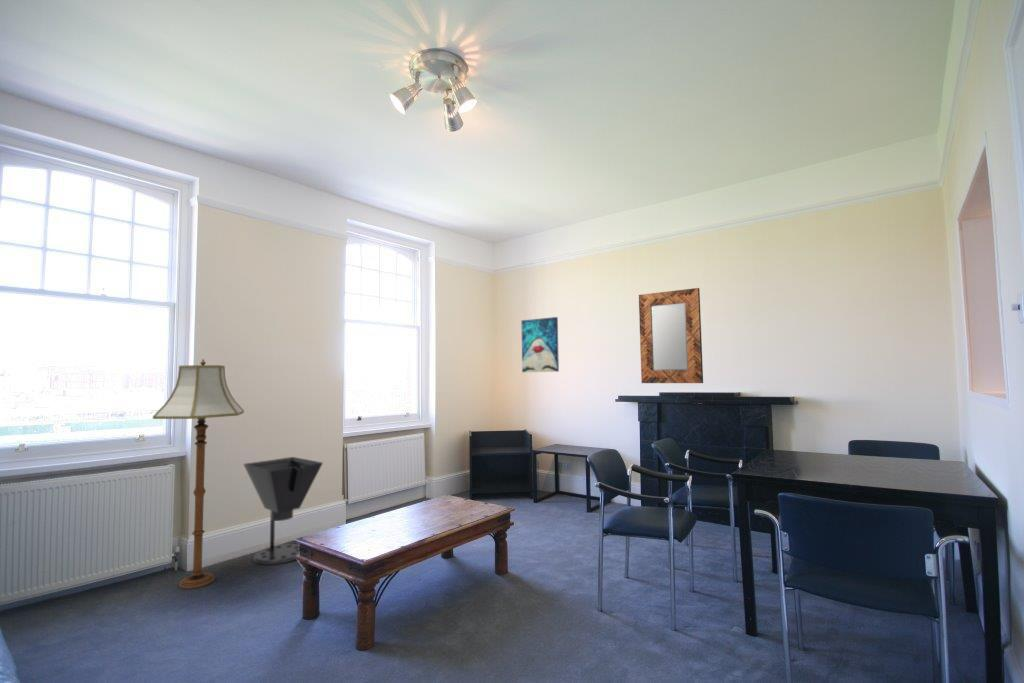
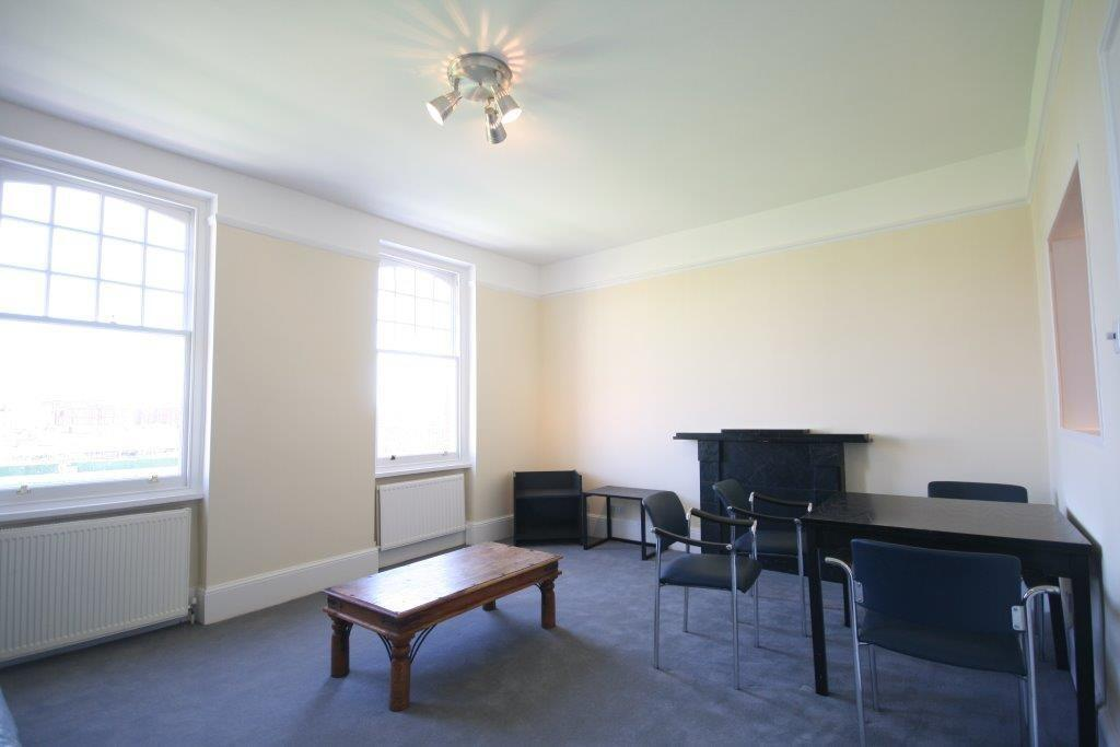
- wall art (539, 345)
- umbrella stand (283, 509)
- floor lamp (199, 468)
- home mirror (669, 337)
